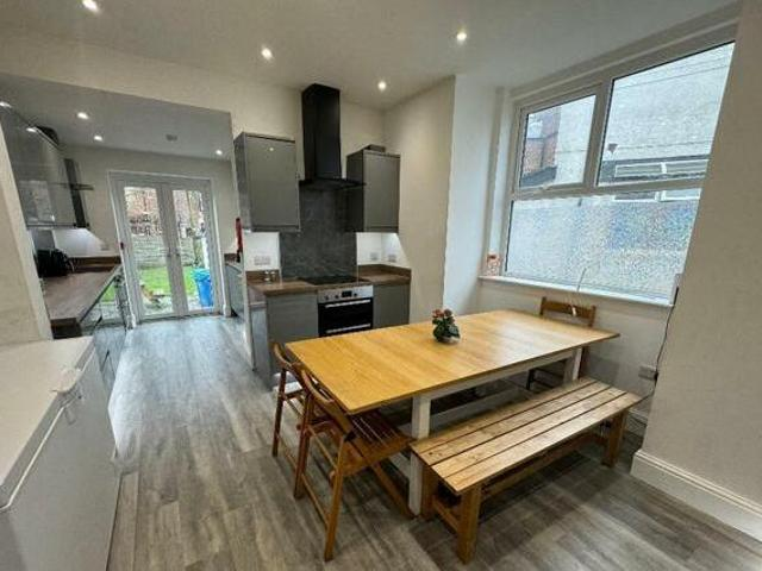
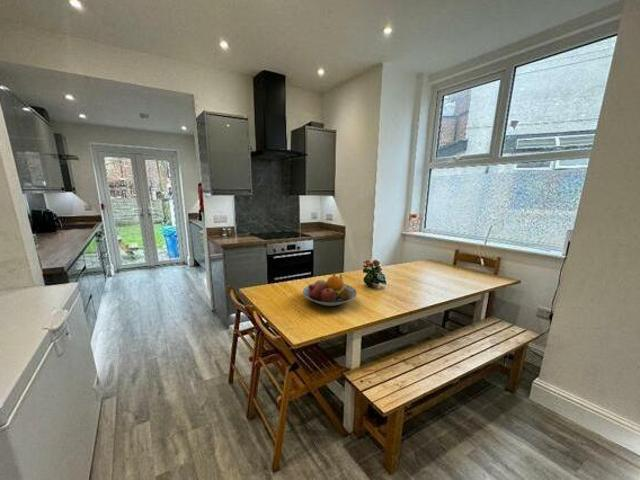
+ fruit bowl (329, 289)
